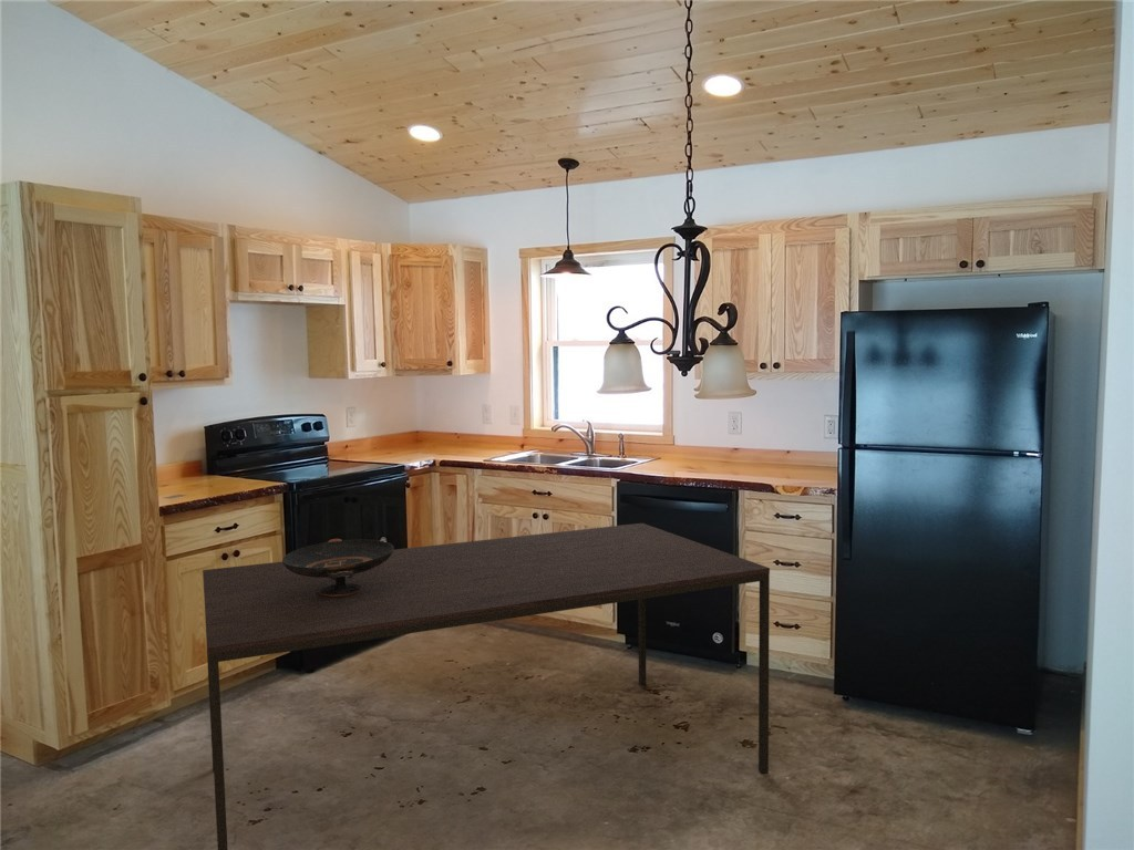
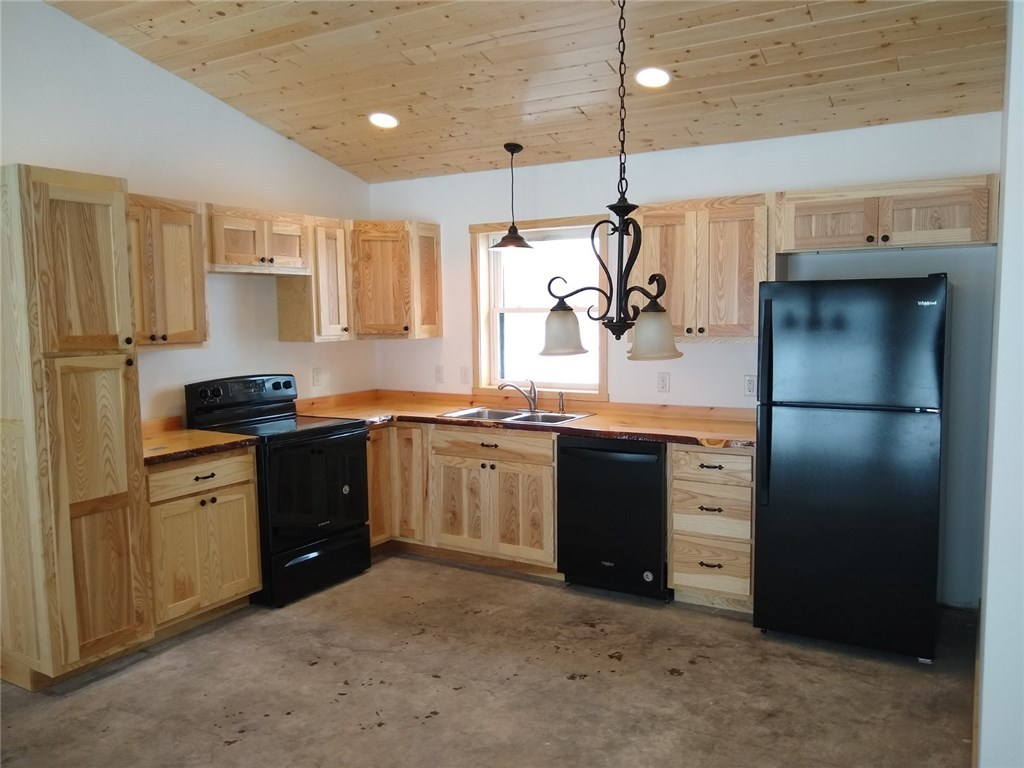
- dining table (474, 623)
- decorative bowl (339, 570)
